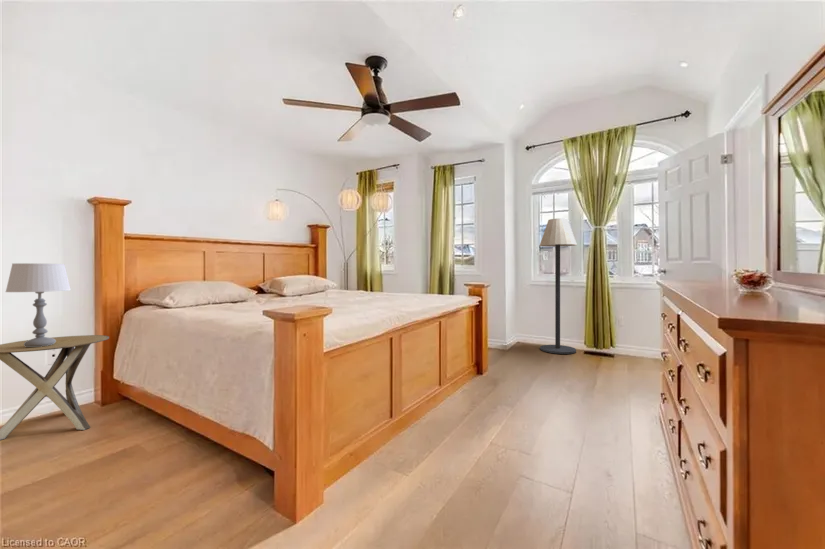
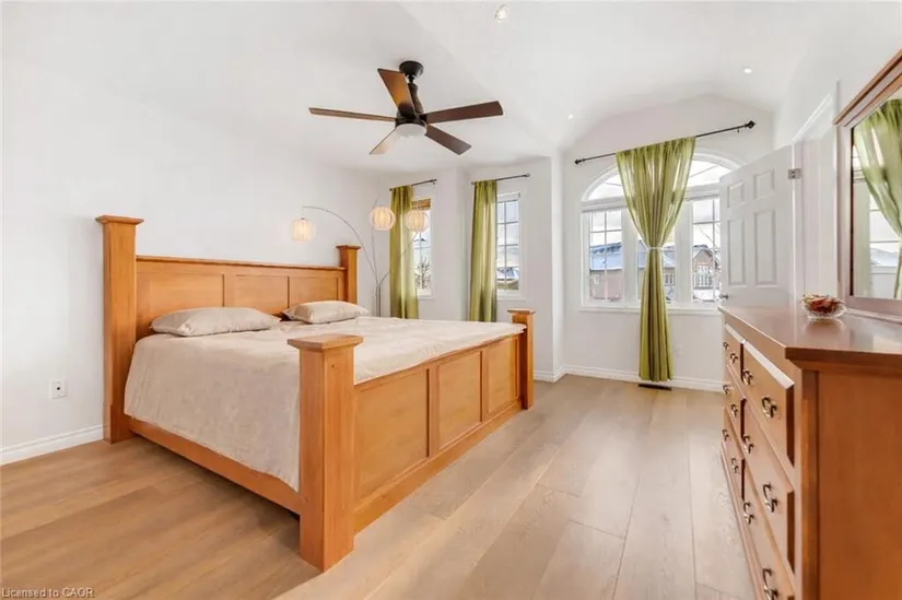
- table lamp (39, 304)
- floor lamp (557, 284)
- side table (53, 383)
